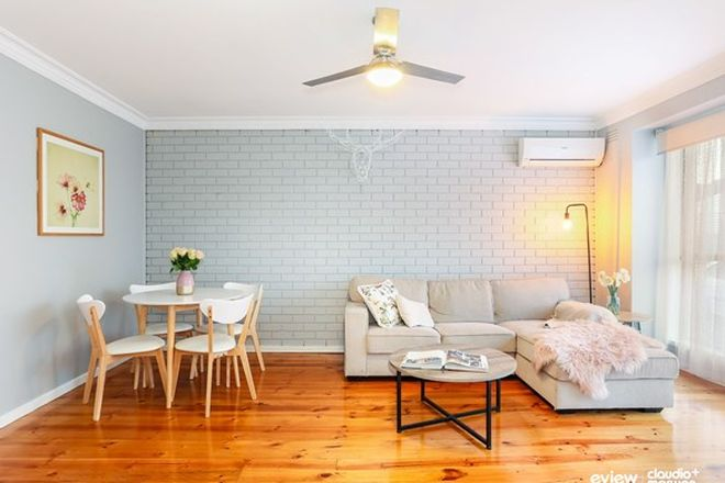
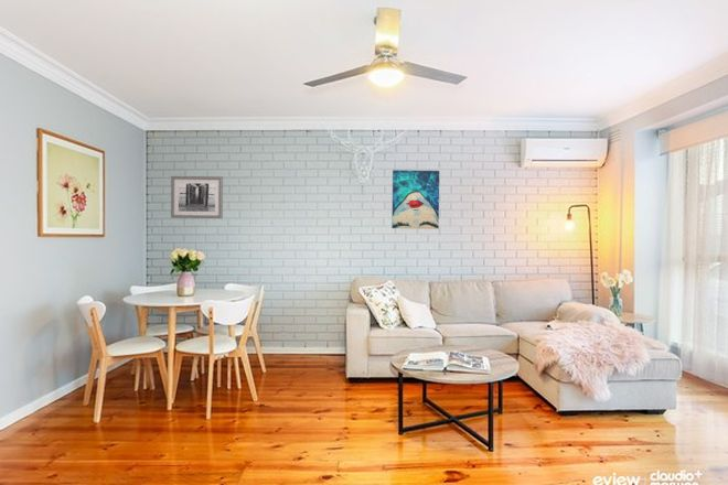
+ wall art (196, 197)
+ wall art (415, 200)
